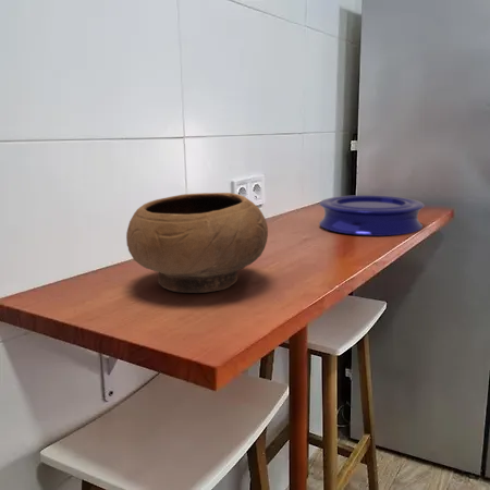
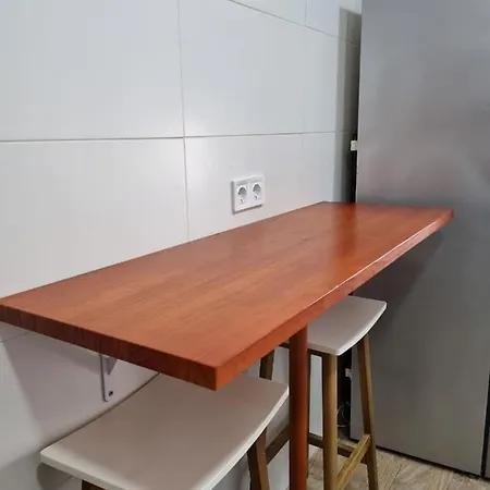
- bowl (197, 241)
- plate (369, 213)
